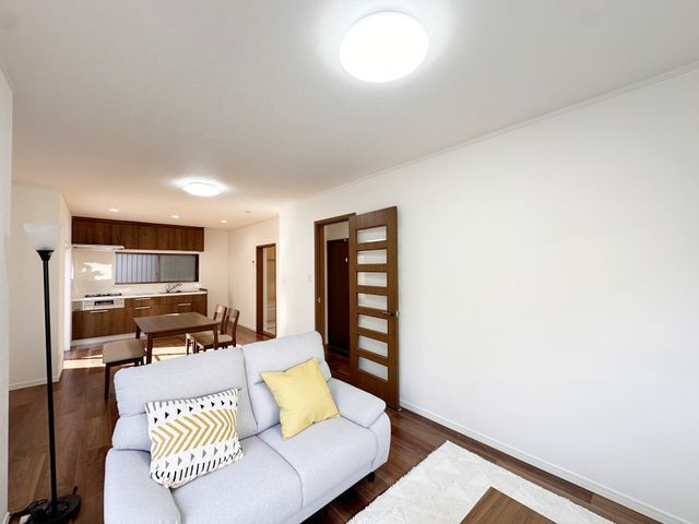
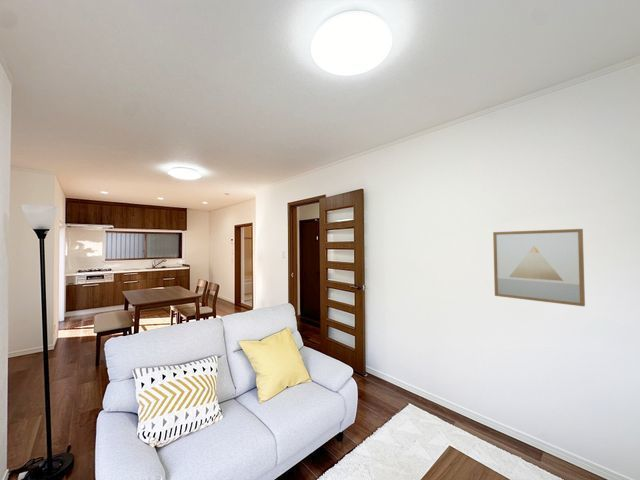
+ wall art (534, 265)
